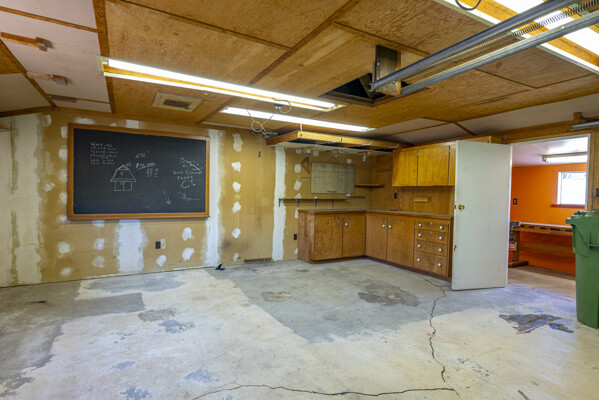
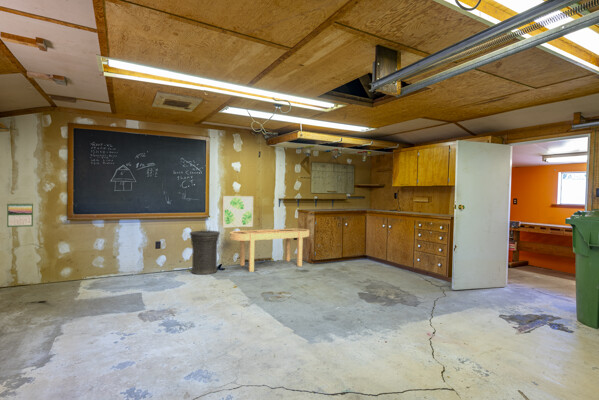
+ calendar (20, 214)
+ wall art (238, 211)
+ planter box (271, 238)
+ trash can (204, 250)
